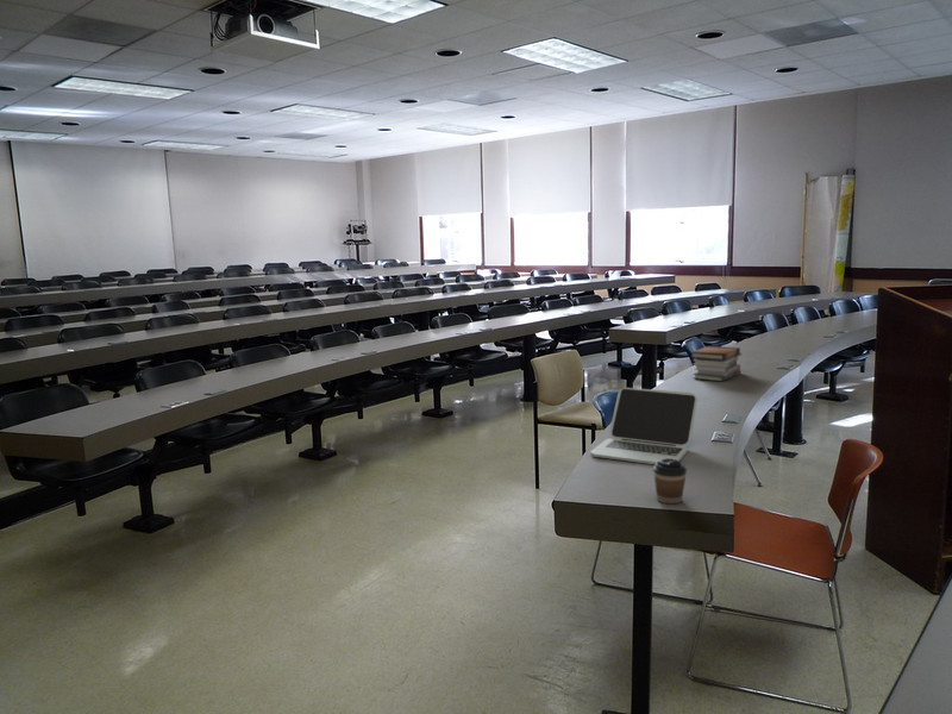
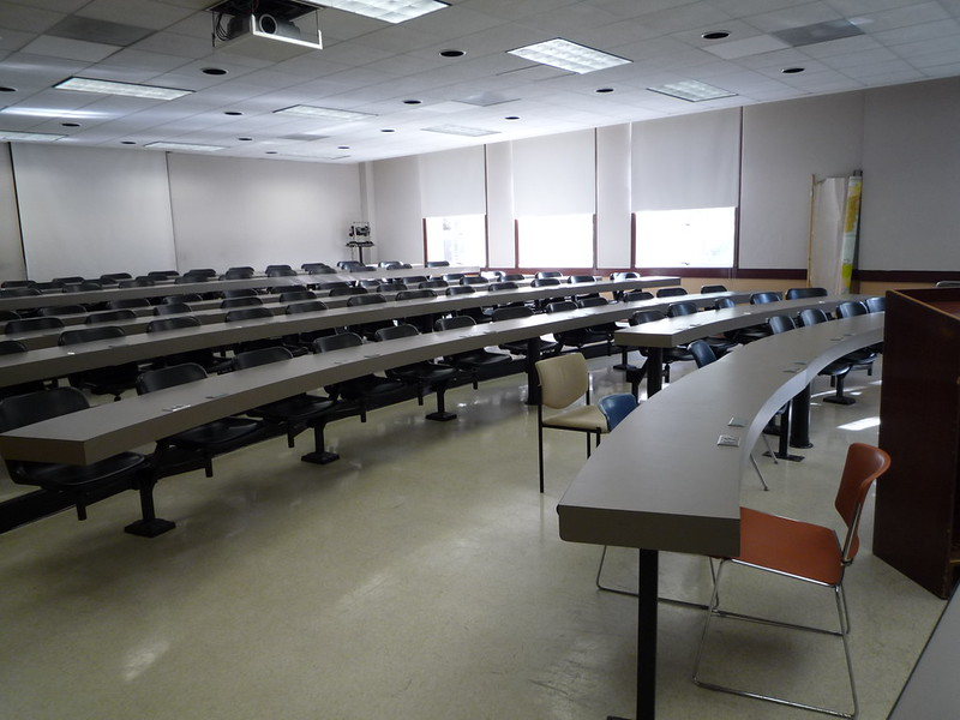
- book stack (715, 363)
- laptop (644, 424)
- coffee cup (669, 478)
